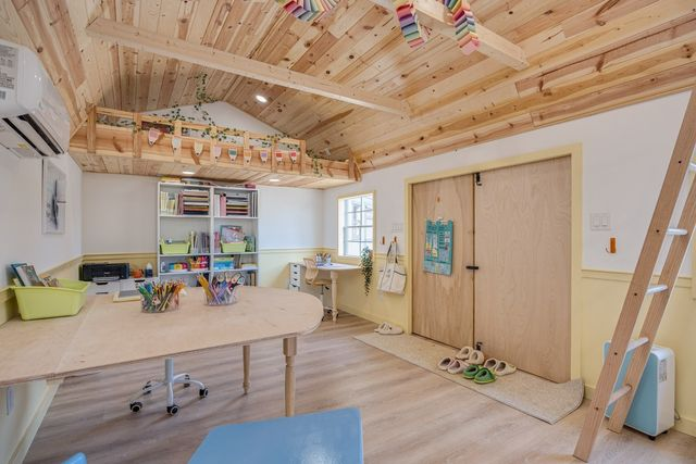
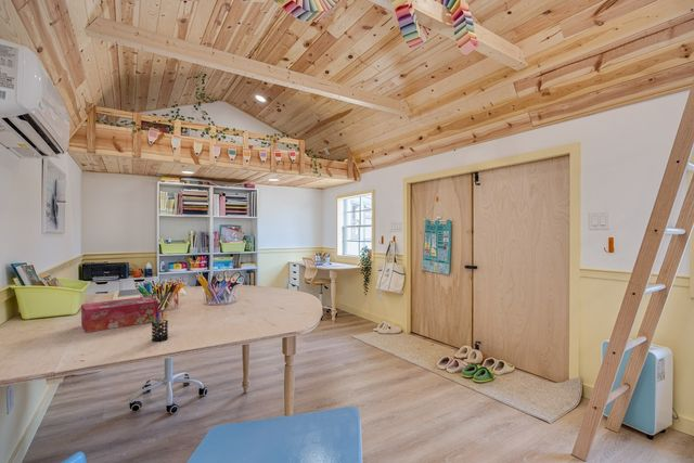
+ pen holder (157, 324)
+ tissue box (120, 312)
